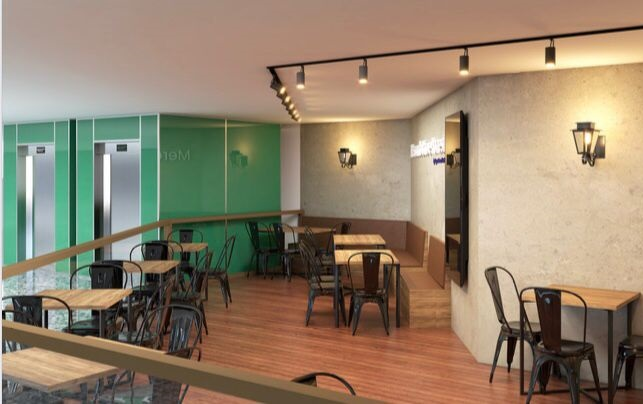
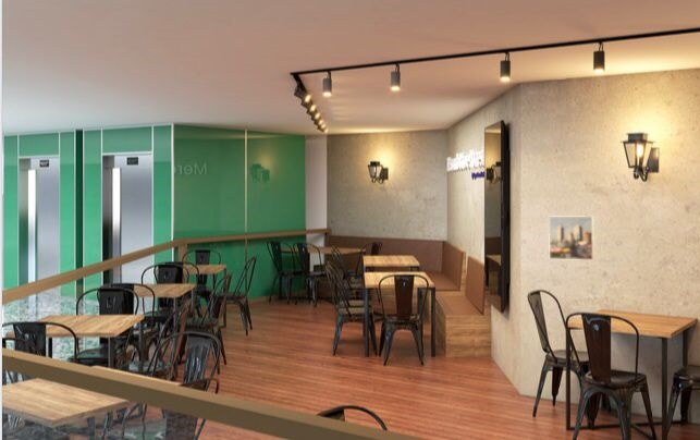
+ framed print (570, 237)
